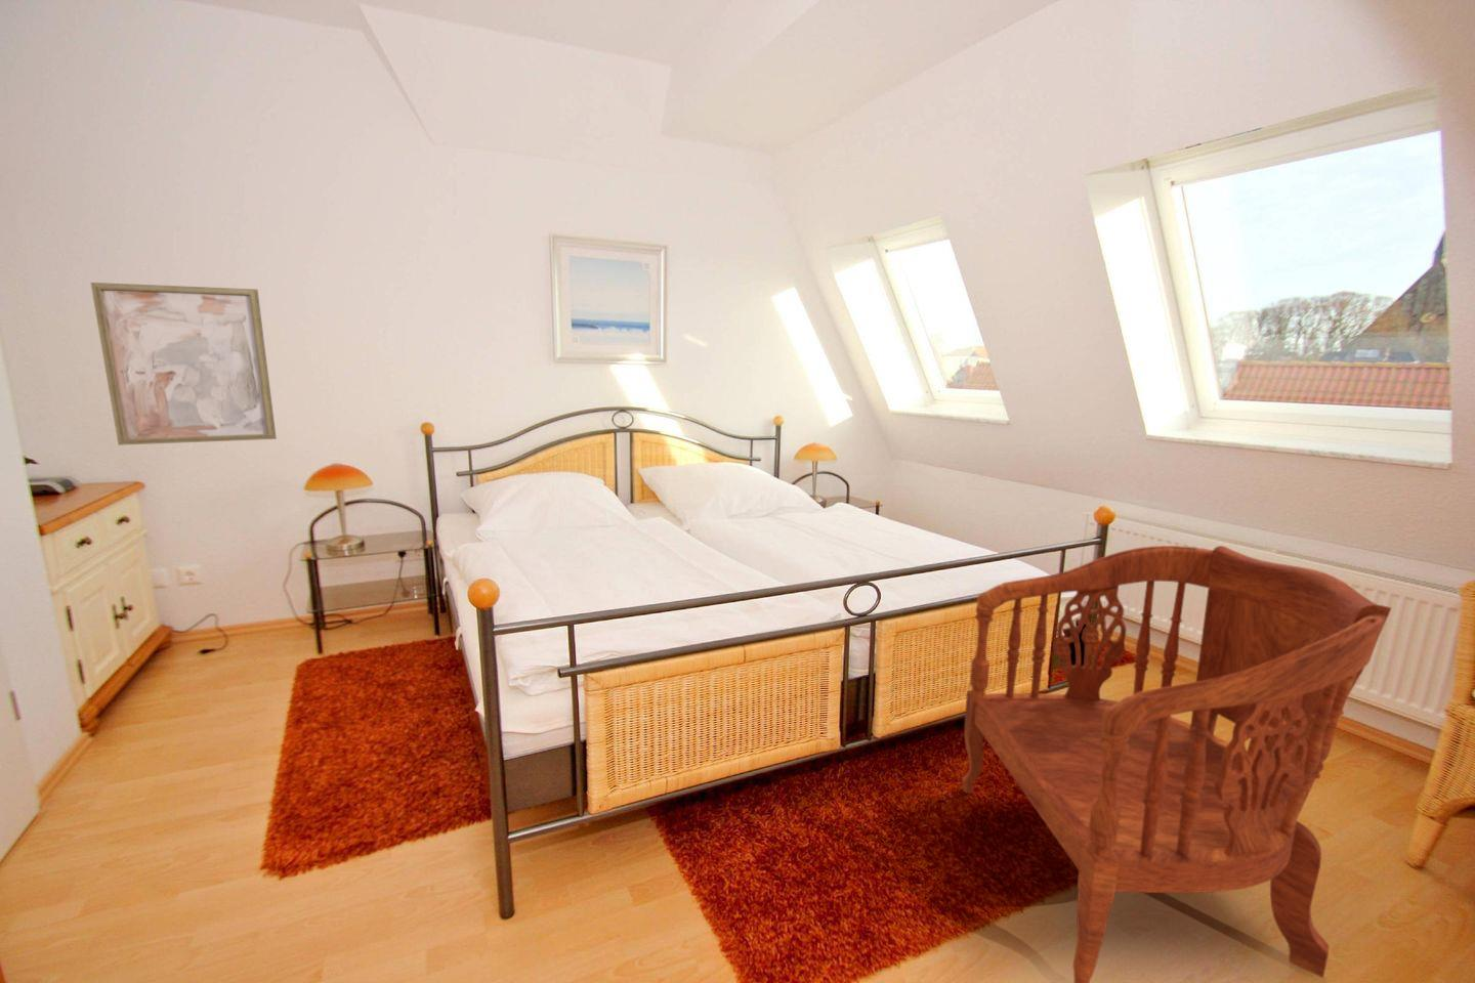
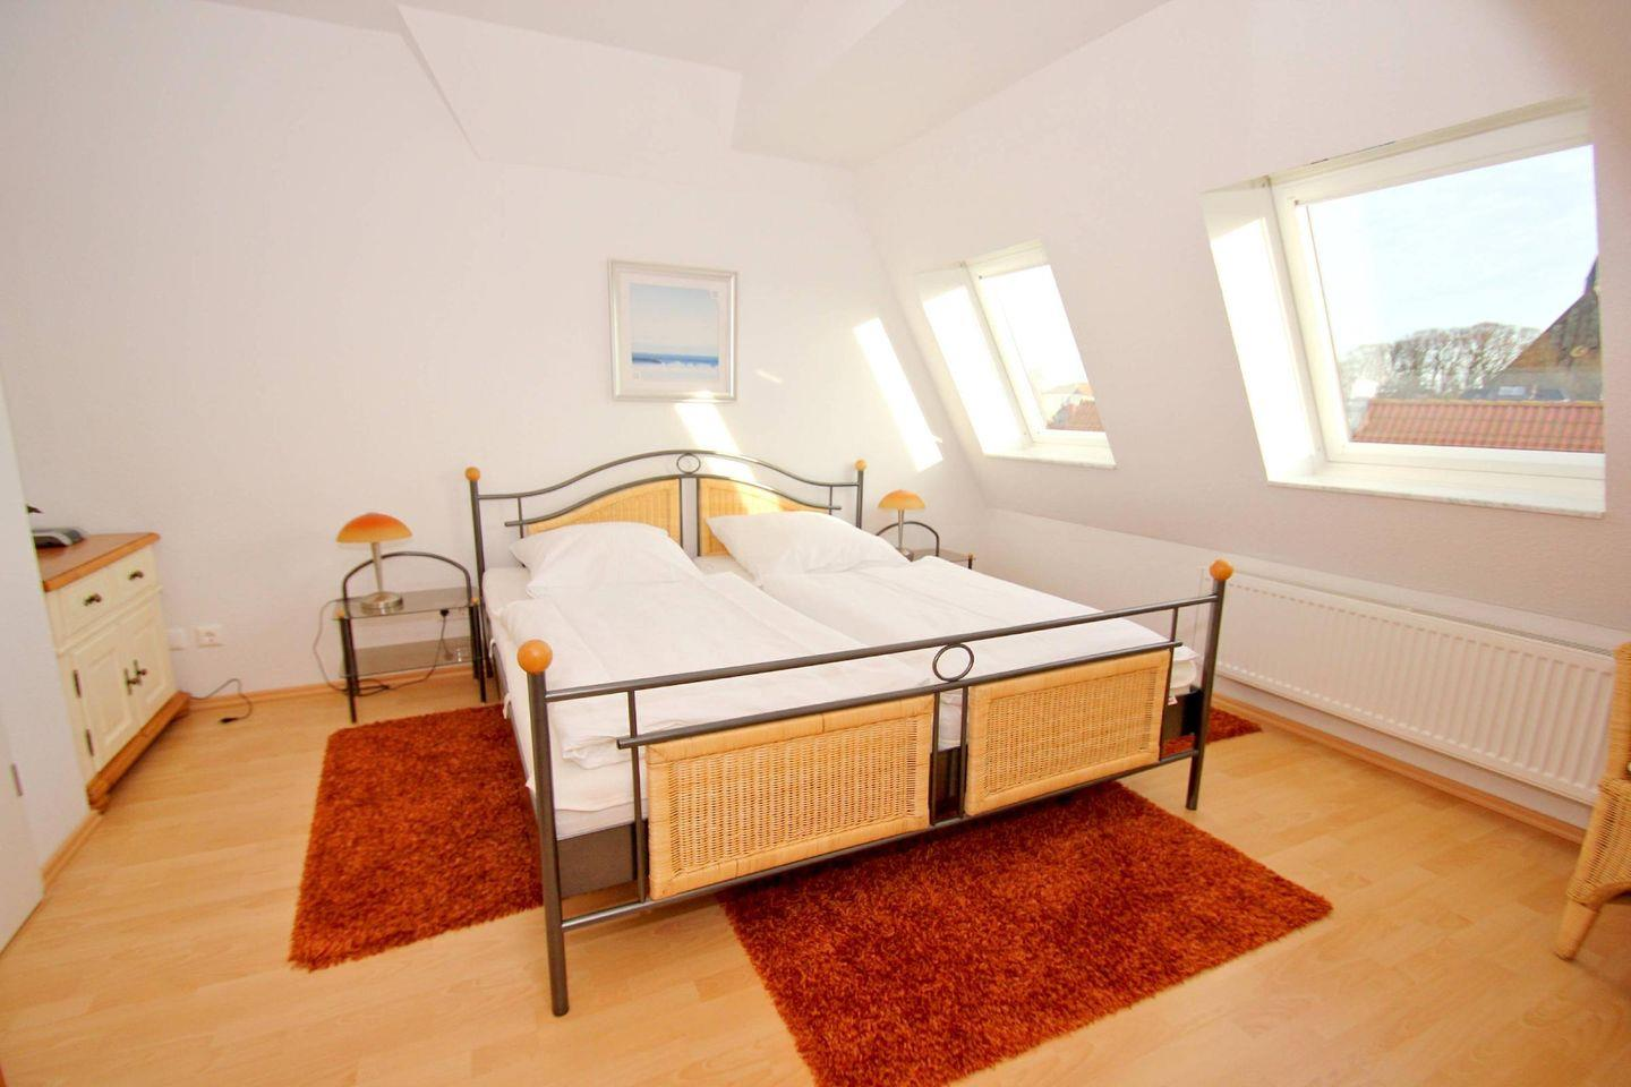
- armchair (1160, 730)
- wall art (189, 365)
